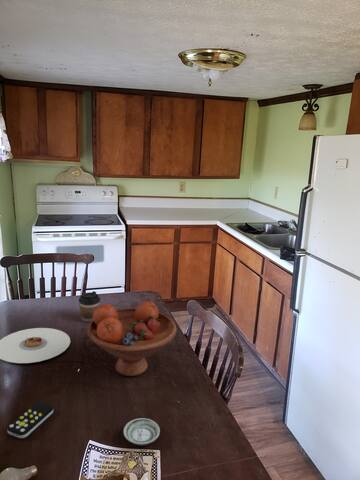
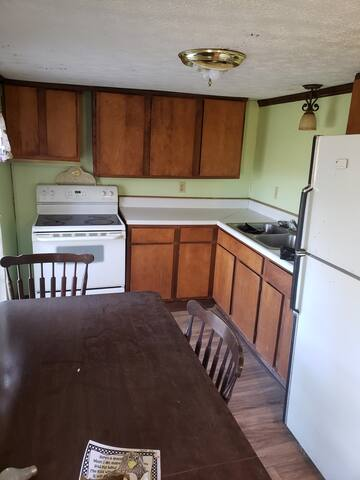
- fruit bowl (132, 339)
- coffee cup (89, 305)
- plate (33, 341)
- remote control (31, 418)
- saucer (141, 433)
